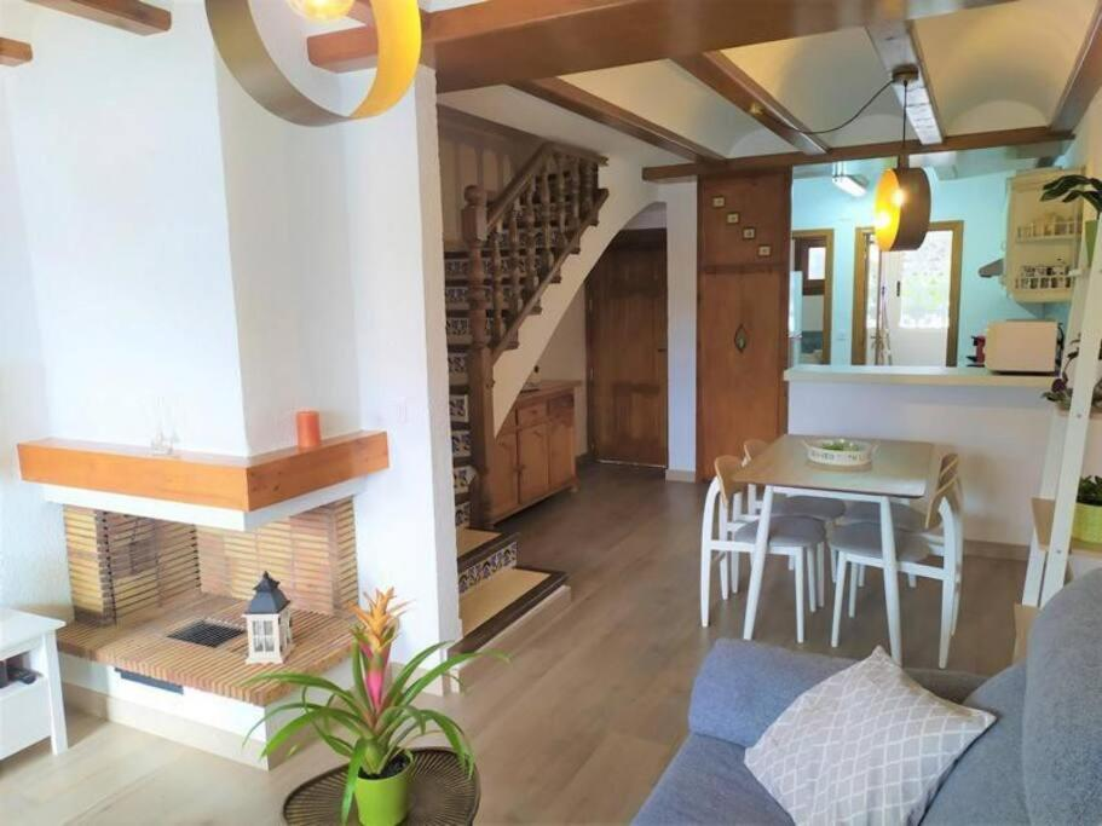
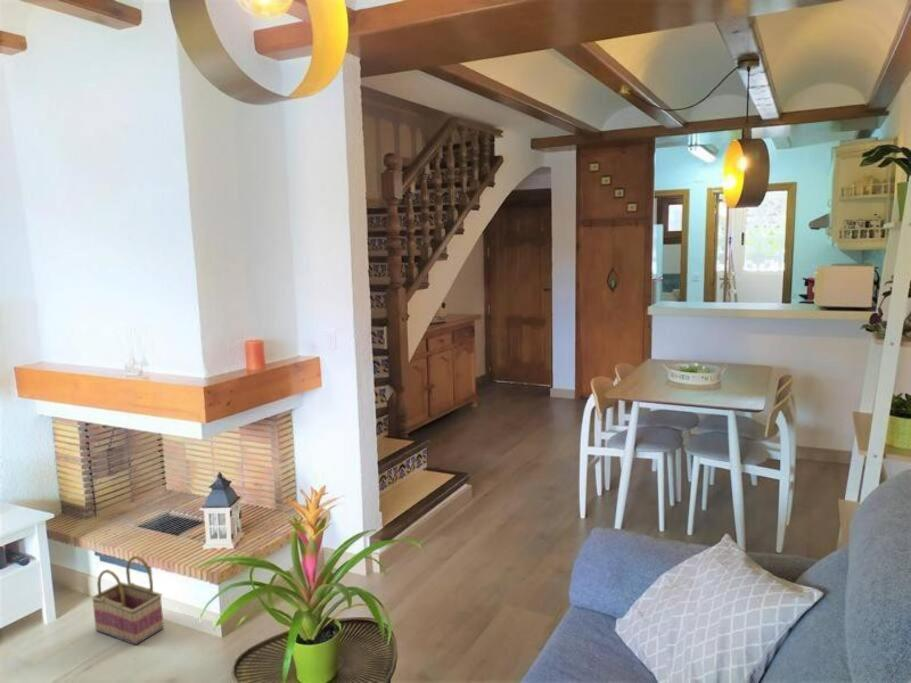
+ basket (127, 596)
